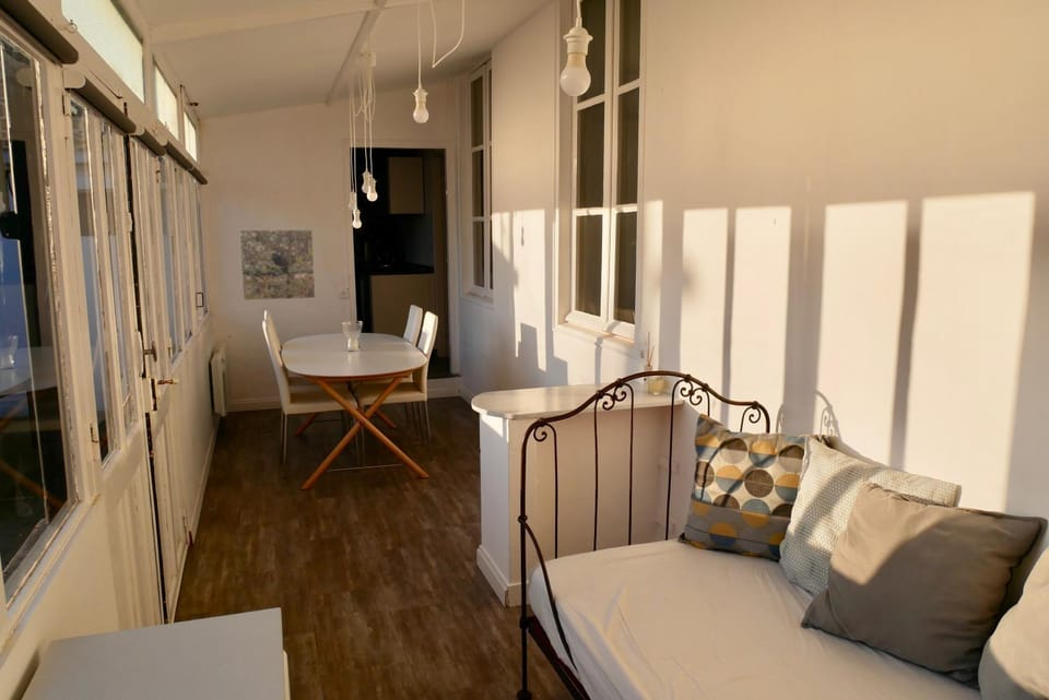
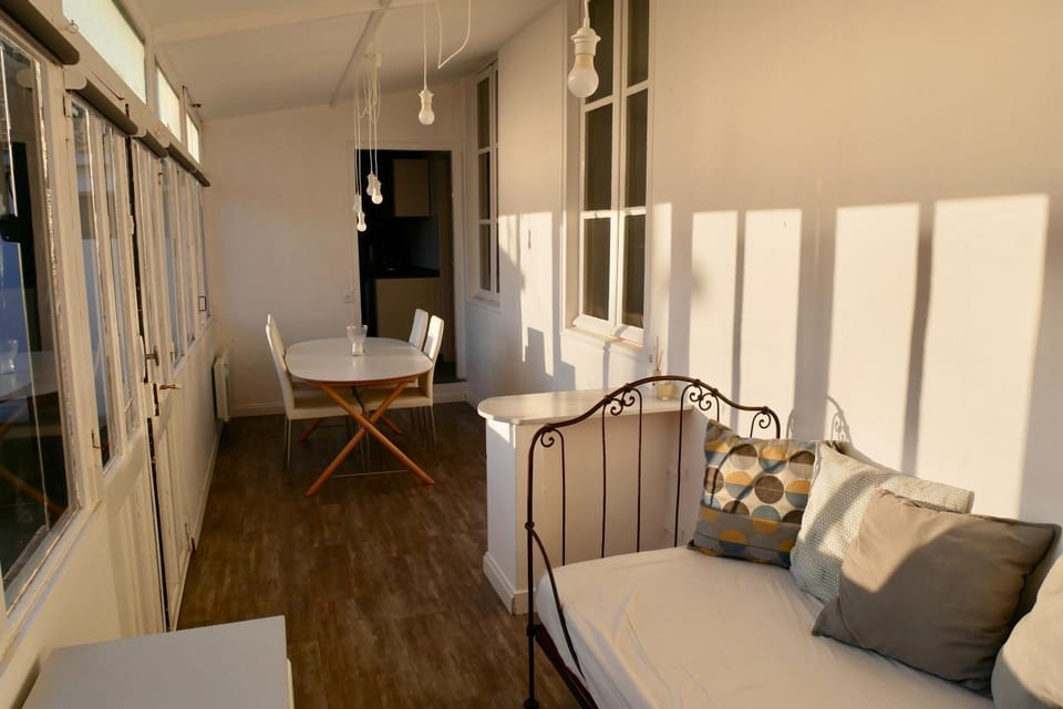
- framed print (278, 264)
